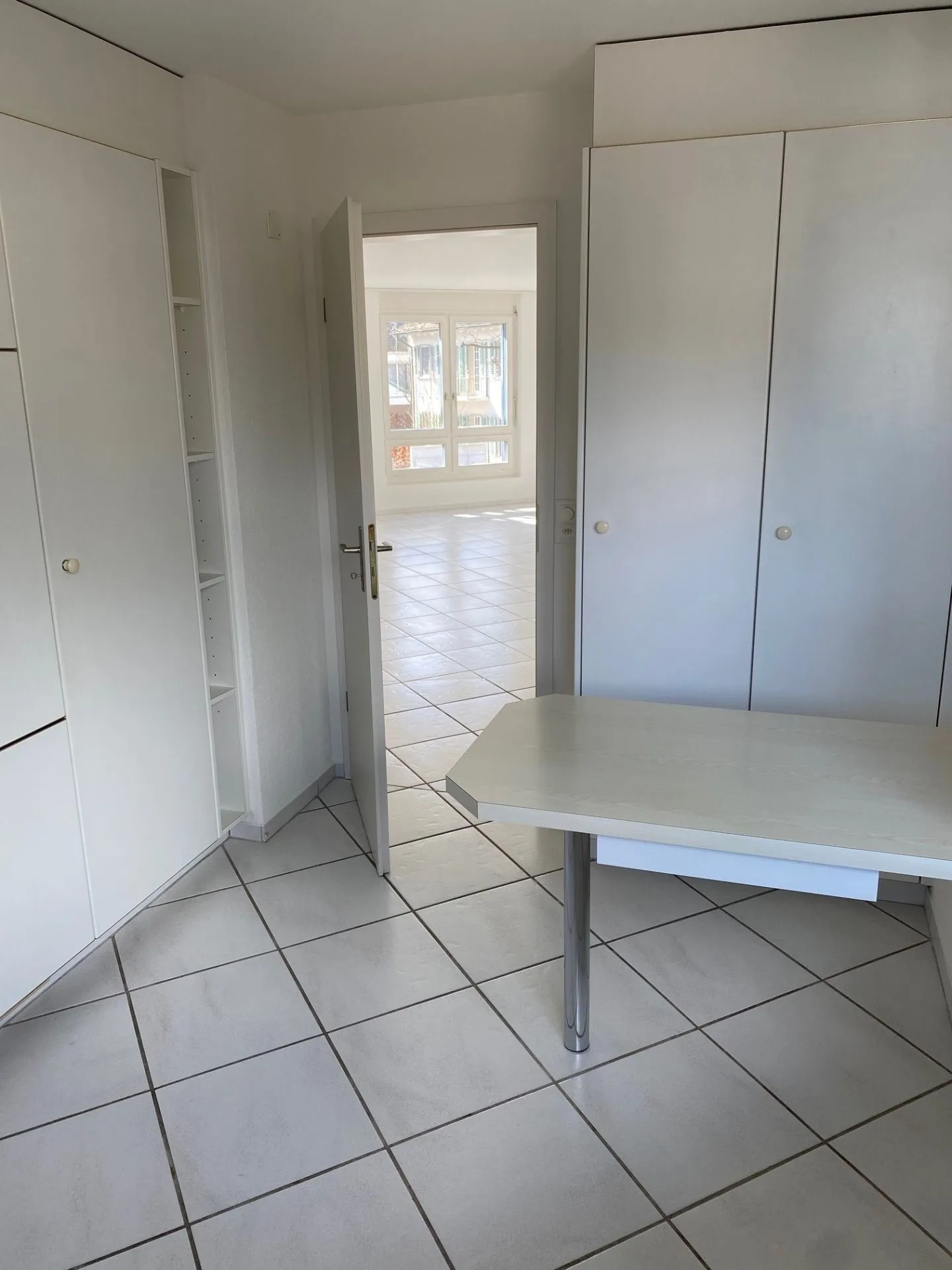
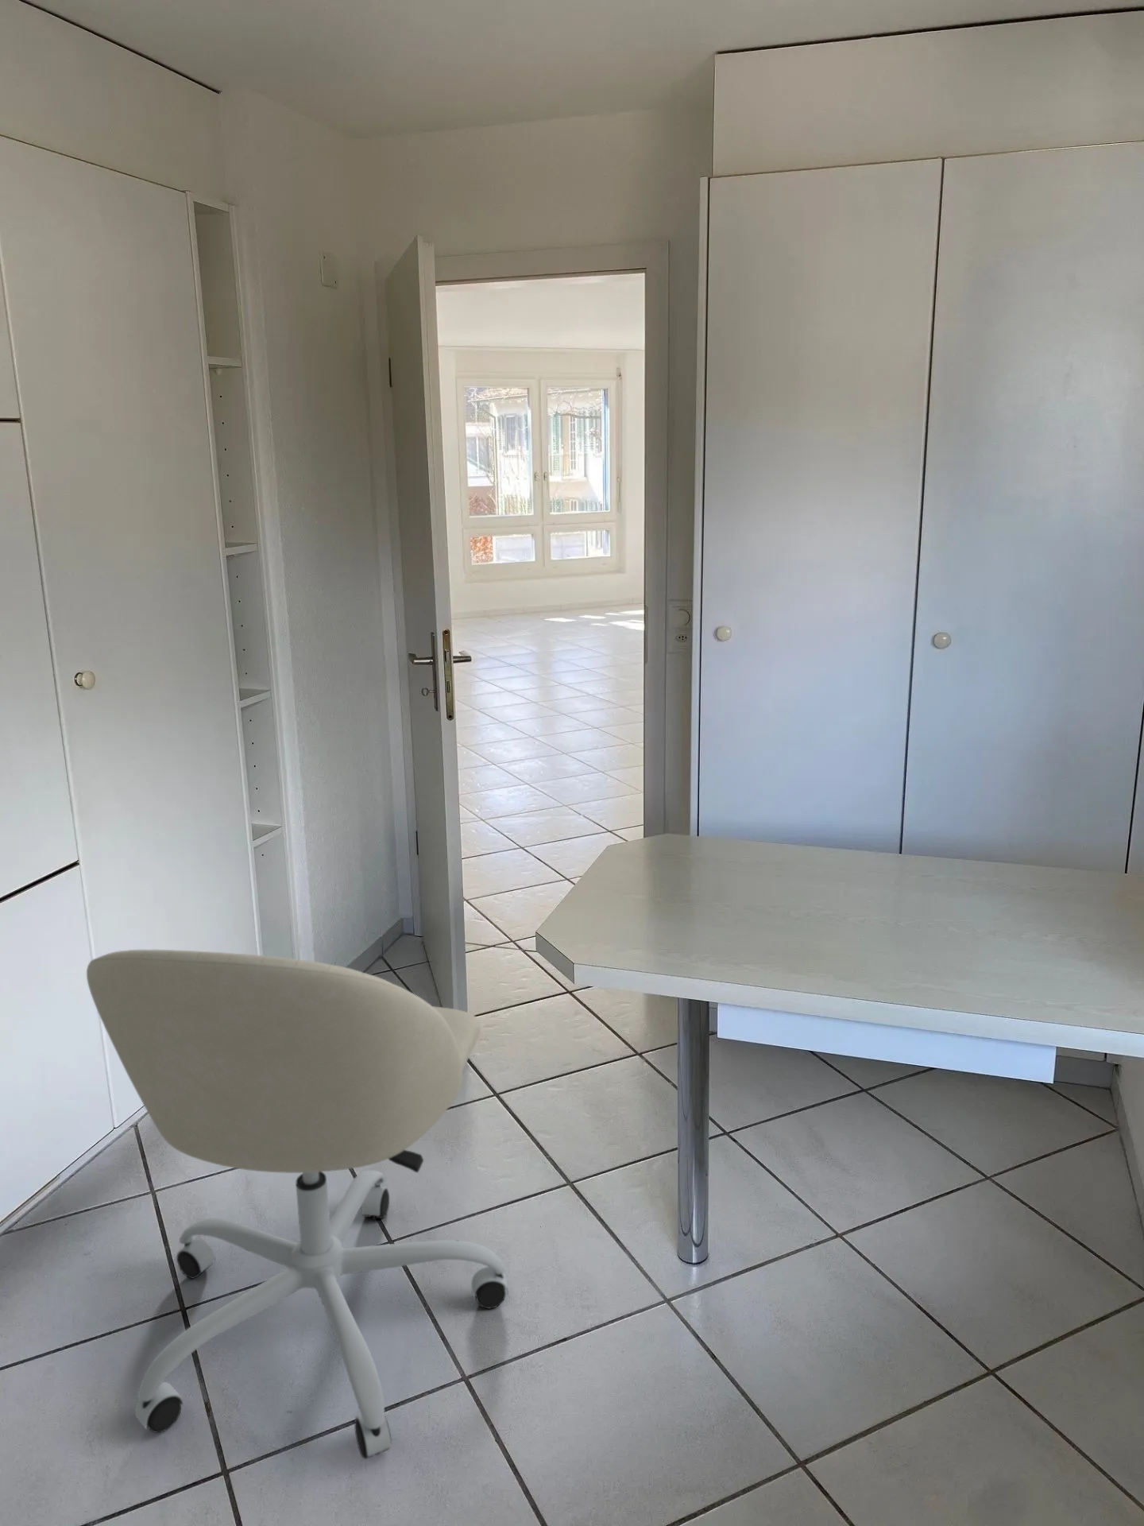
+ office chair (309, 1108)
